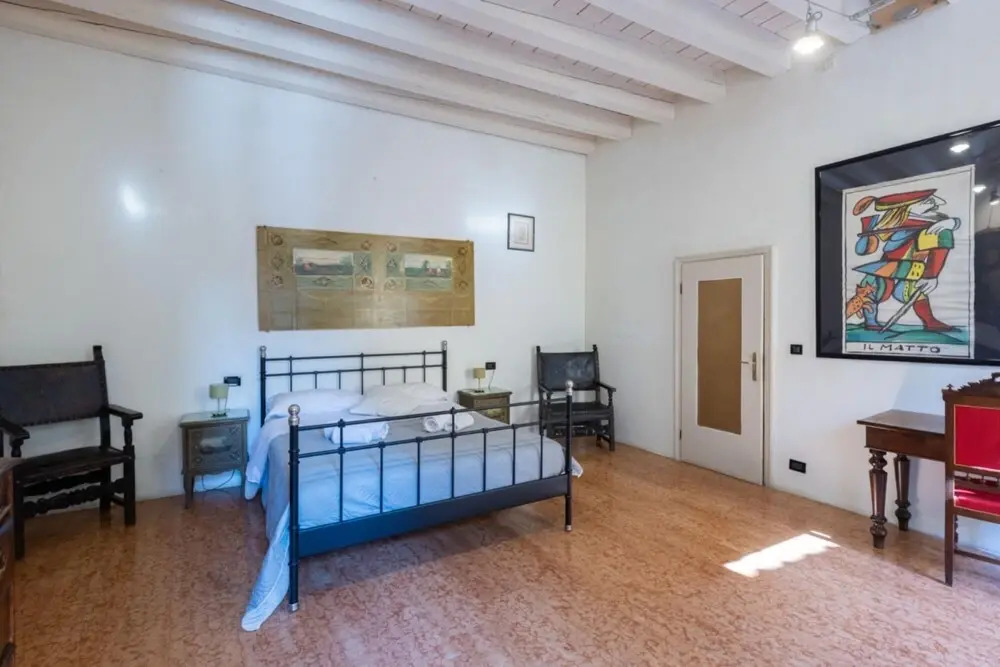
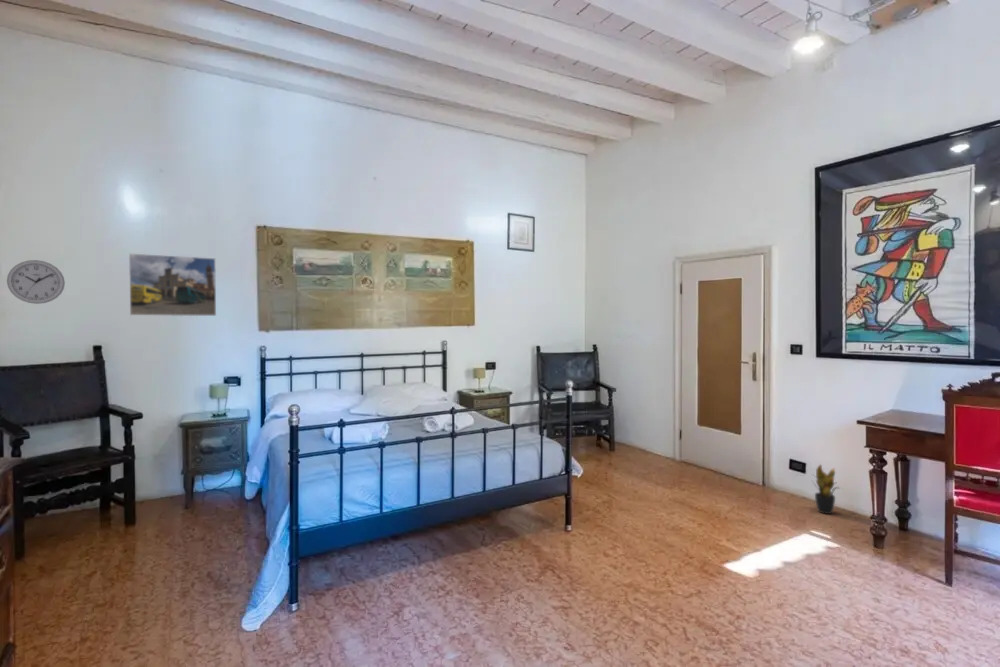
+ potted plant (825, 488)
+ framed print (174, 285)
+ wall clock (36, 281)
